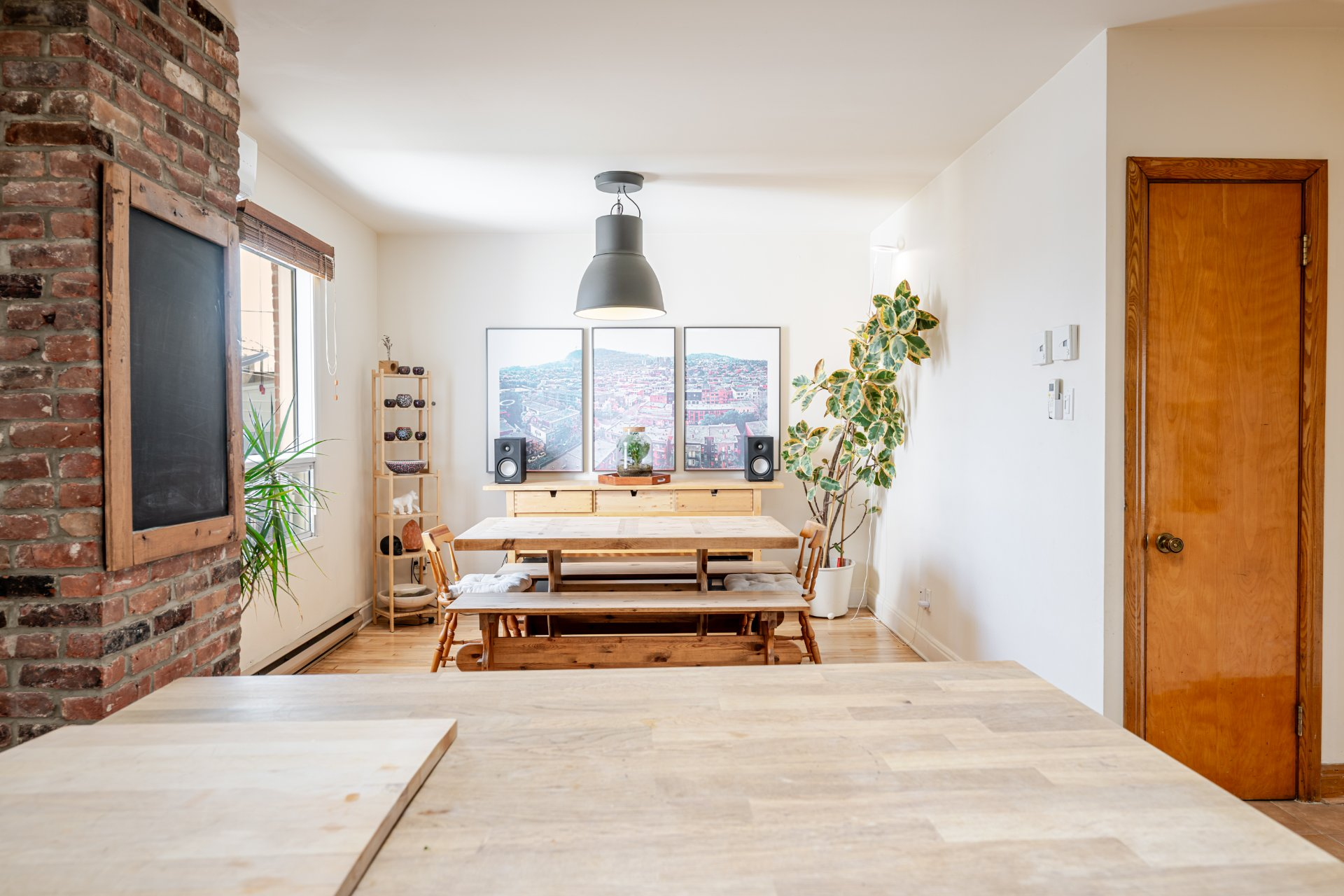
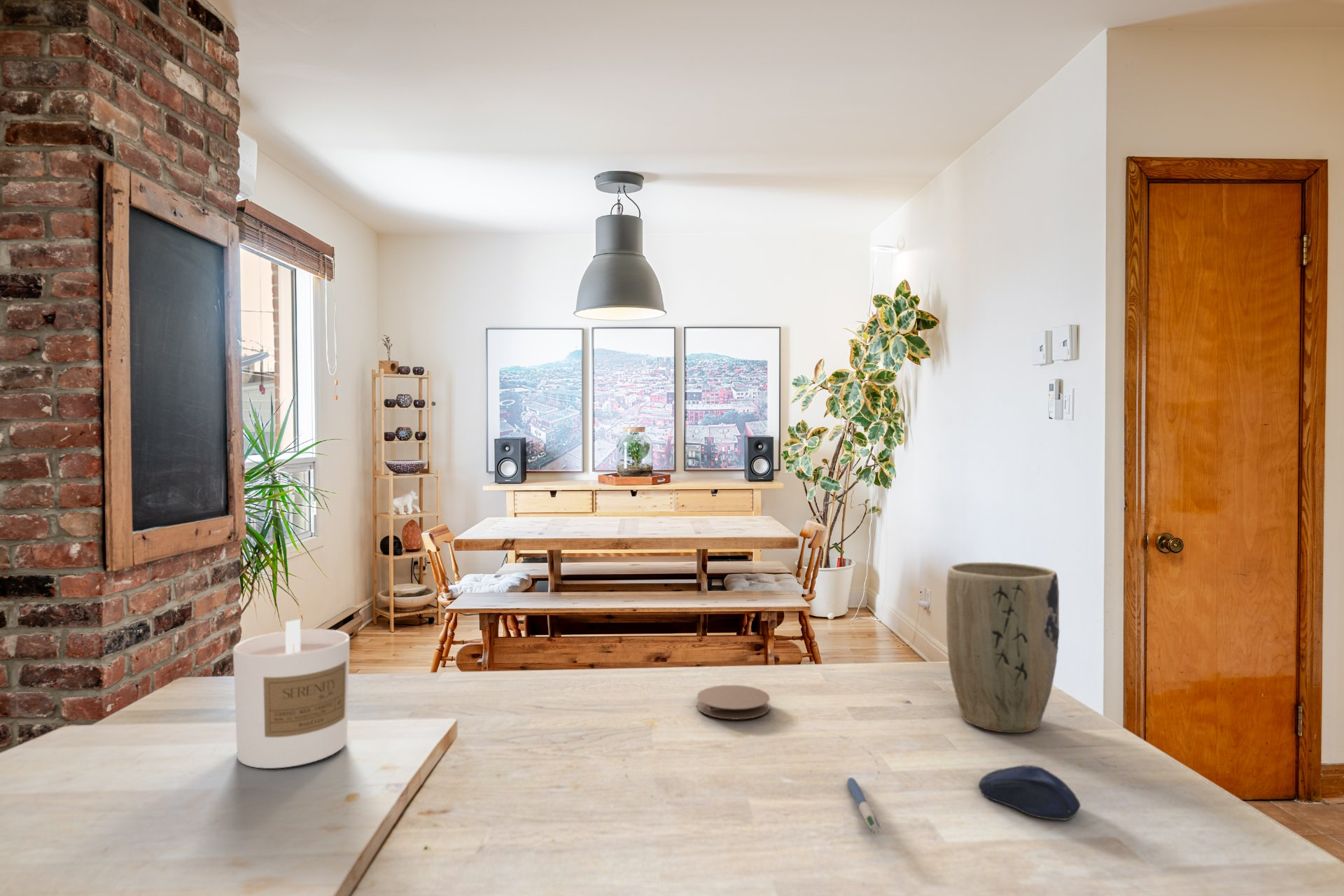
+ candle (293, 684)
+ pen (864, 802)
+ plant pot (1001, 645)
+ computer mouse (1030, 783)
+ coaster (733, 701)
